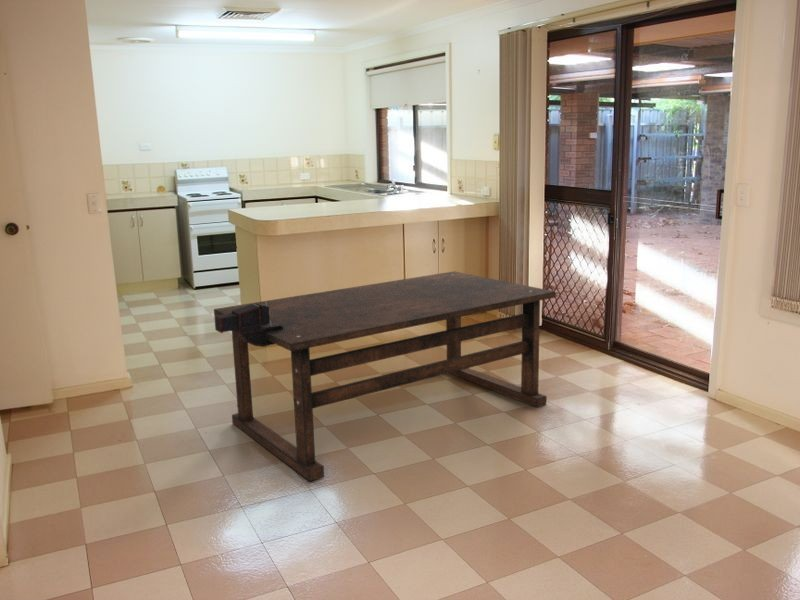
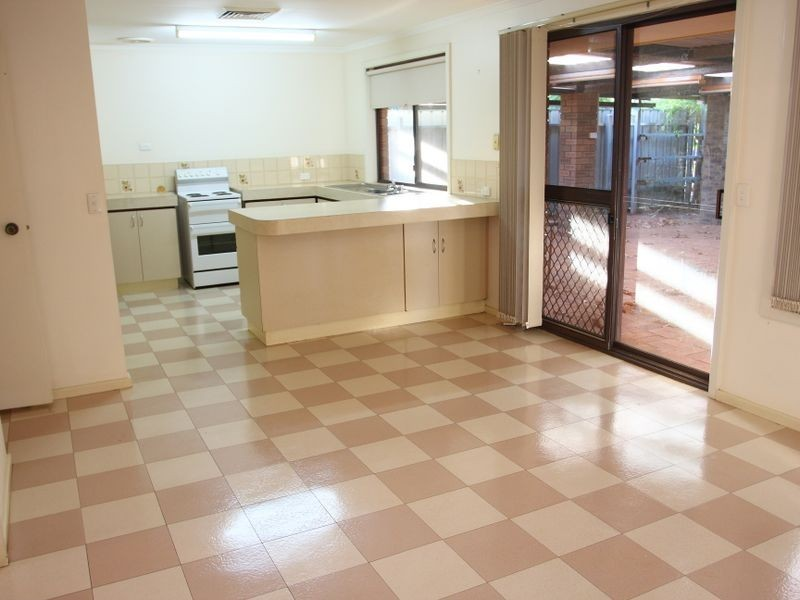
- dining table (375, 350)
